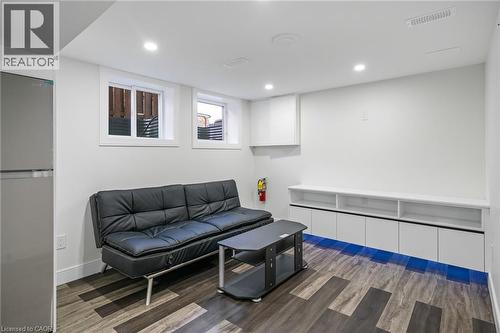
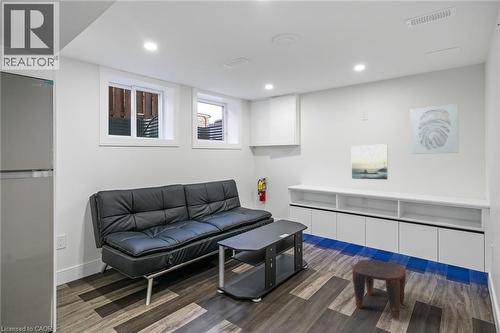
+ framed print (369, 162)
+ wall art (433, 130)
+ stool (379, 279)
